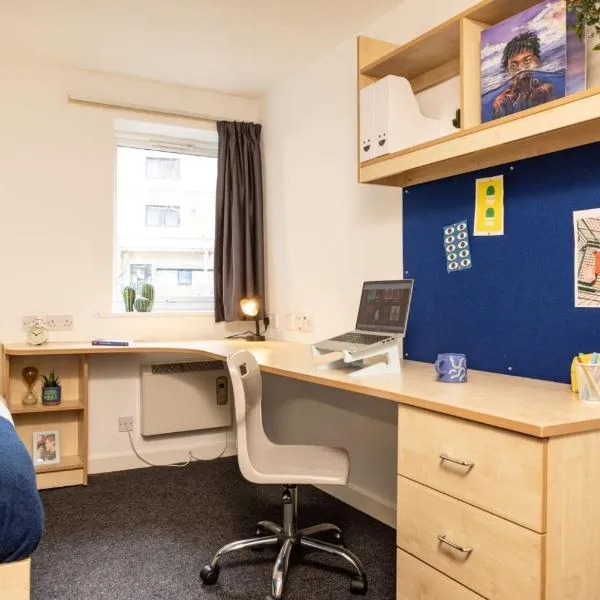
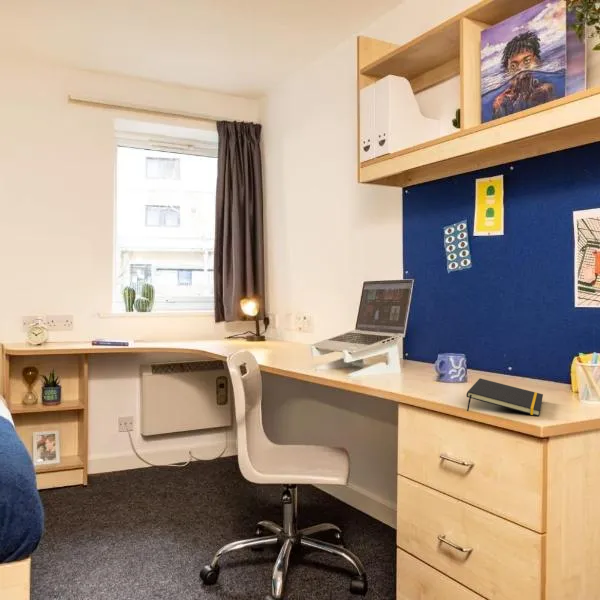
+ notepad (506, 395)
